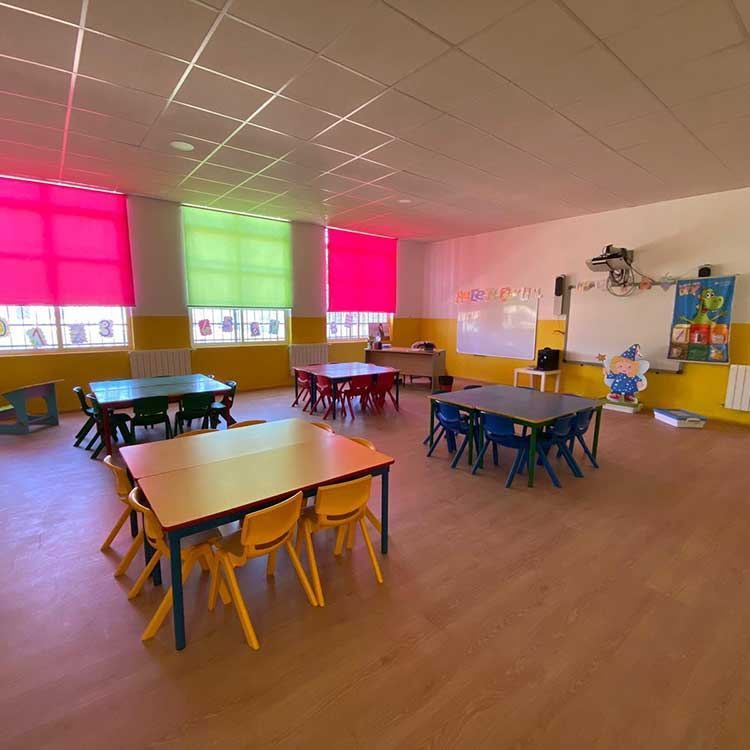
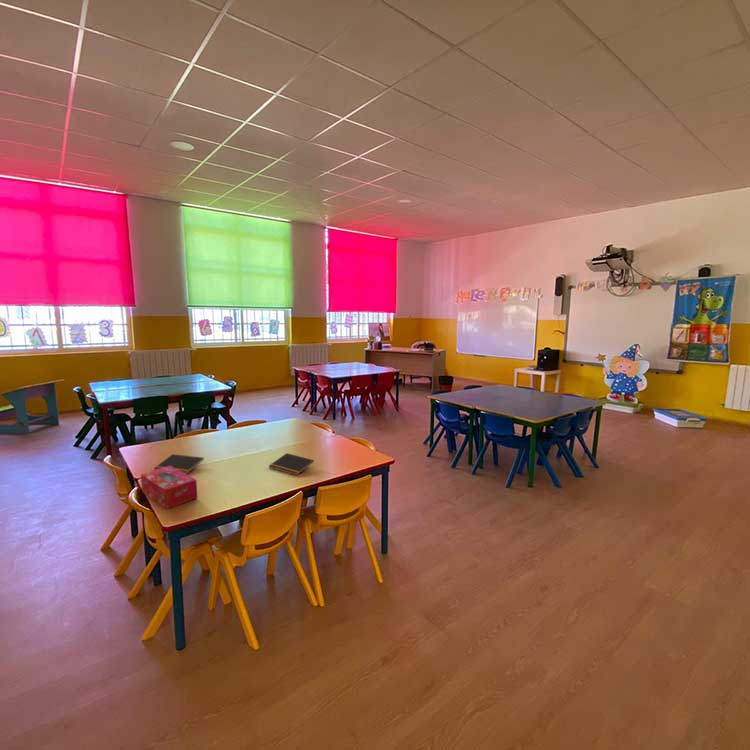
+ tissue box (168, 486)
+ notepad (291, 463)
+ notepad (179, 463)
